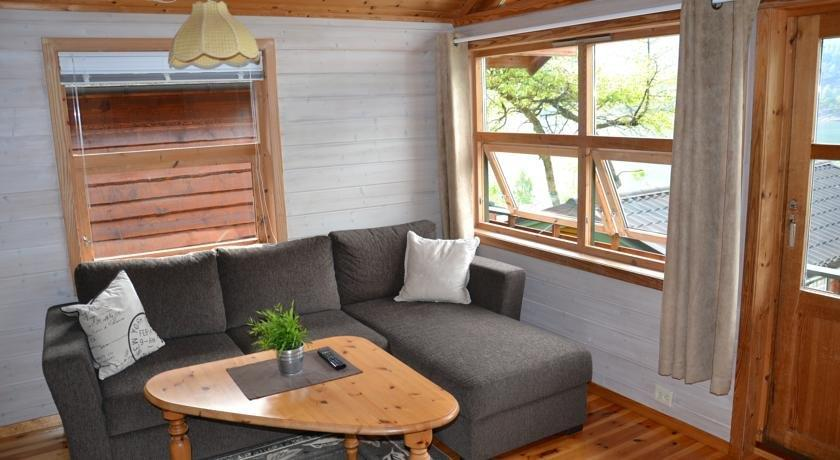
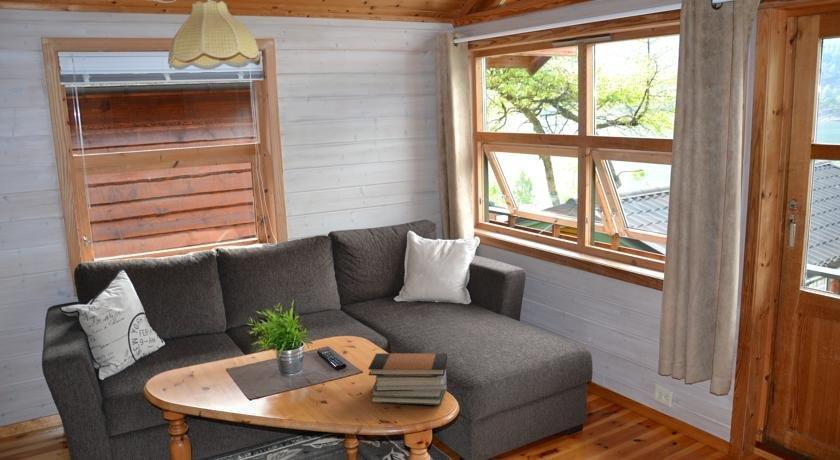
+ book stack (409, 378)
